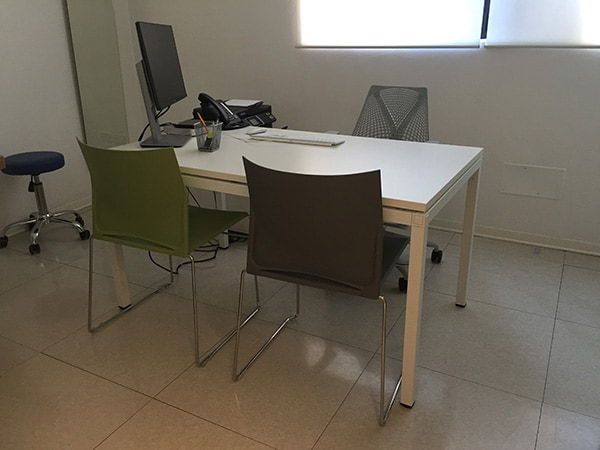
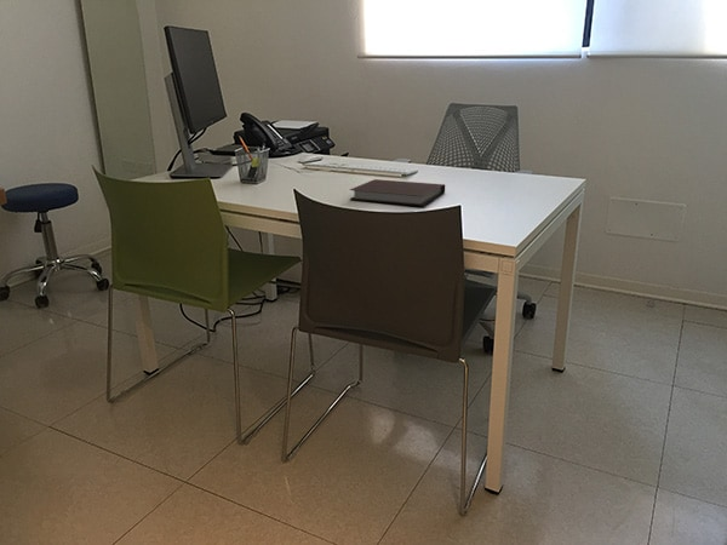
+ notebook (397, 191)
